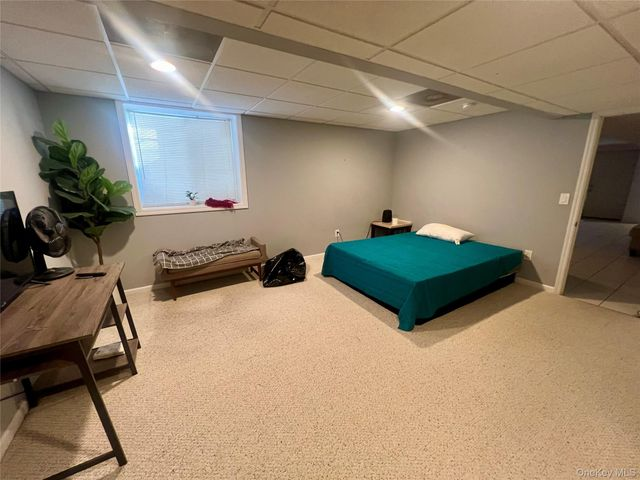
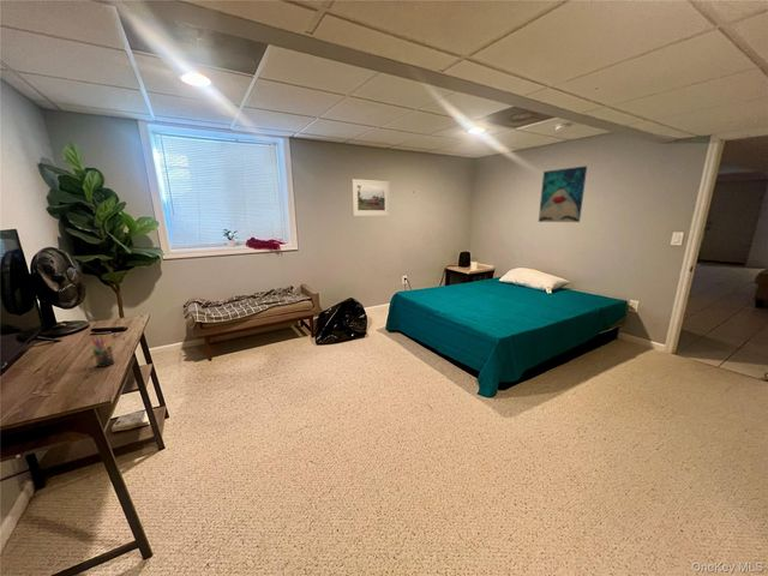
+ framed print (371, 198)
+ pen holder (100, 352)
+ wall art (560, 196)
